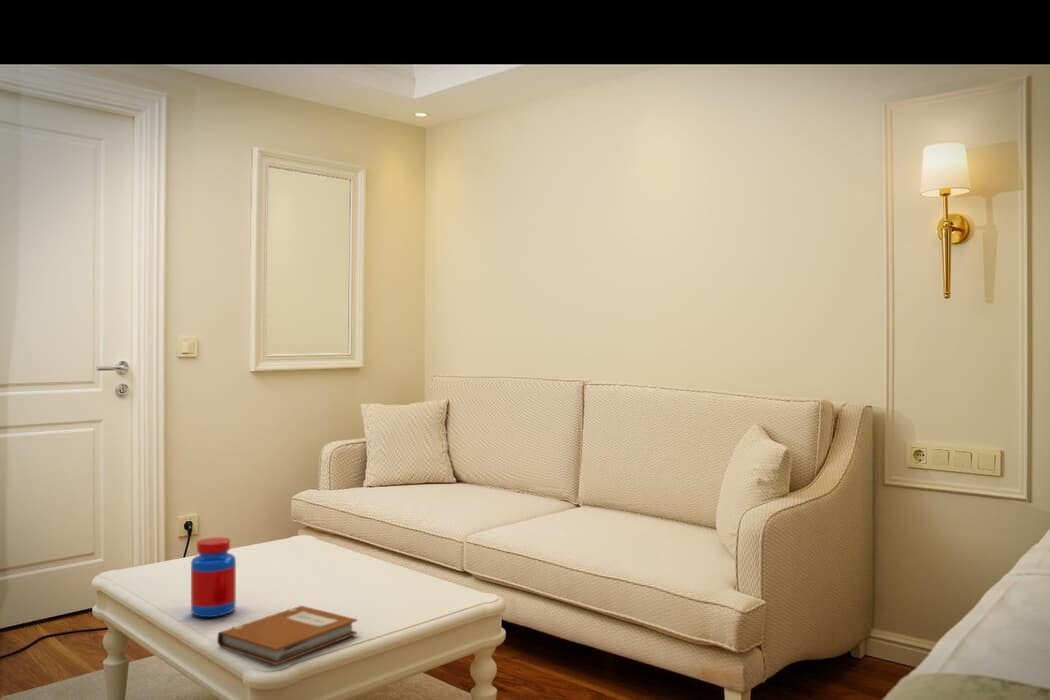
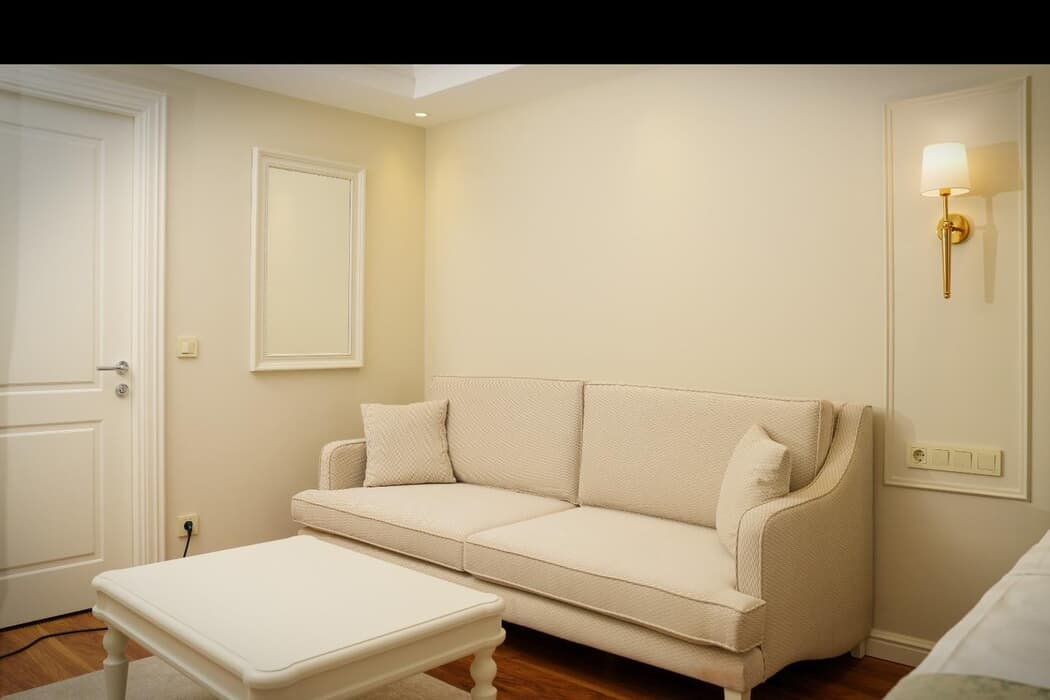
- notebook (290, 631)
- jar (213, 576)
